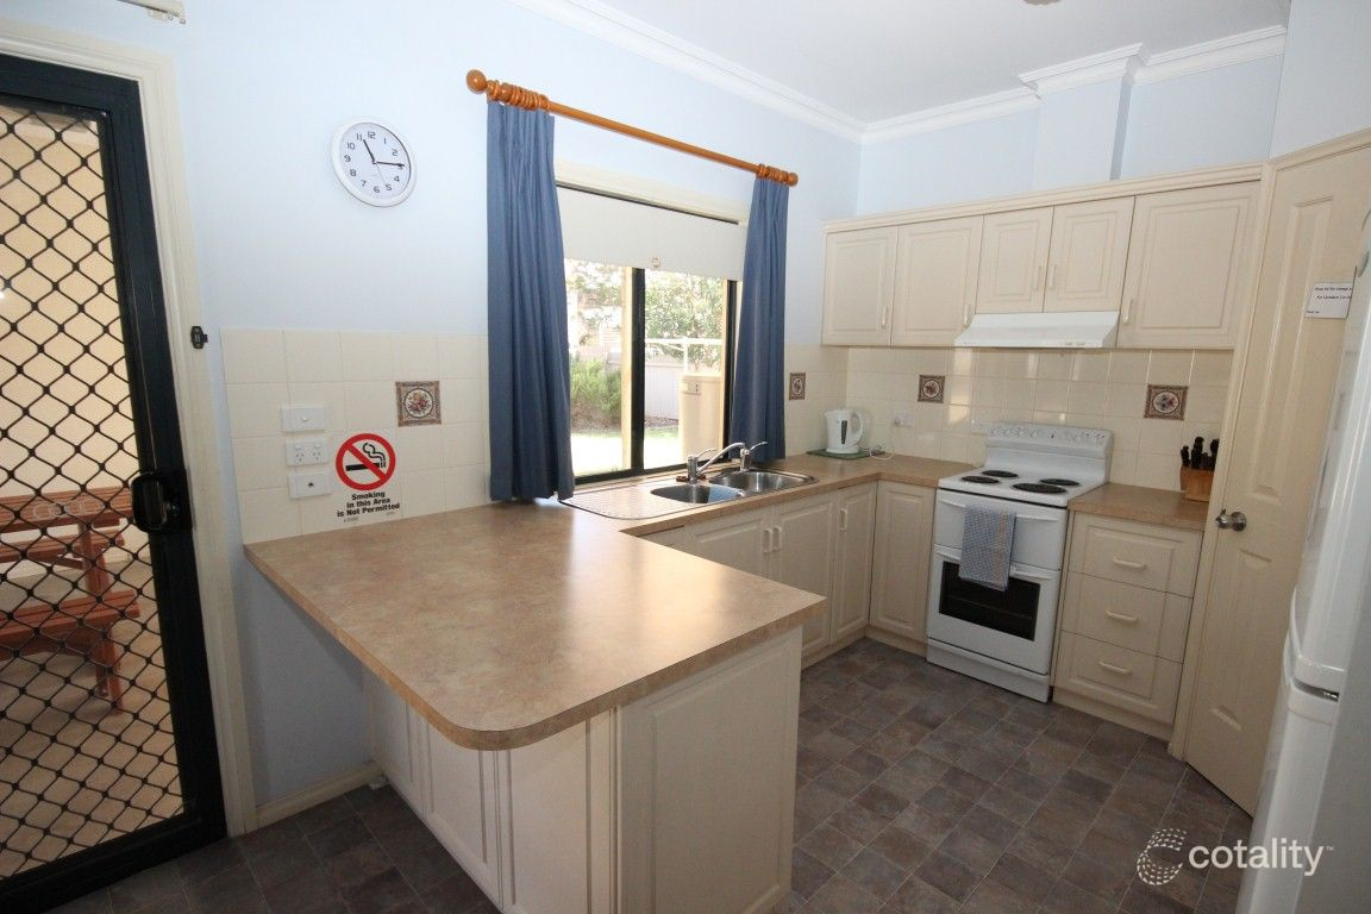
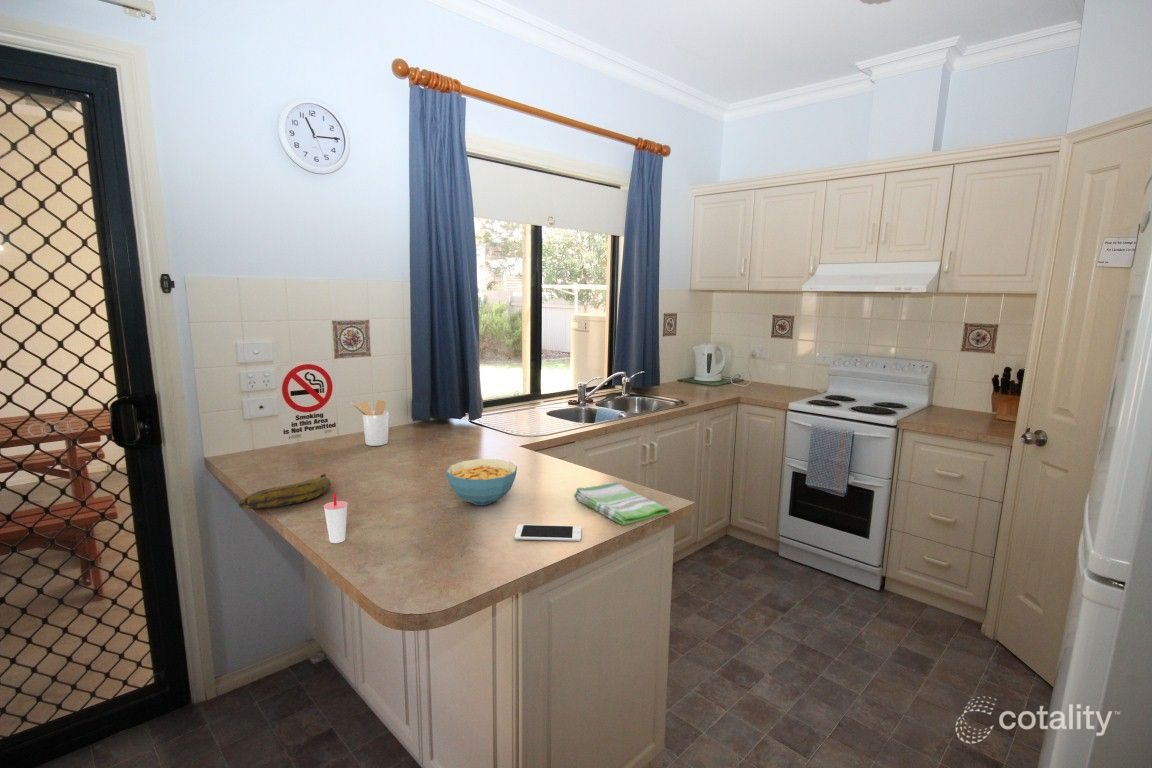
+ utensil holder (369, 421)
+ cup (336, 516)
+ banana (286, 487)
+ cell phone (548, 532)
+ dish towel (620, 500)
+ cereal bowl (482, 485)
